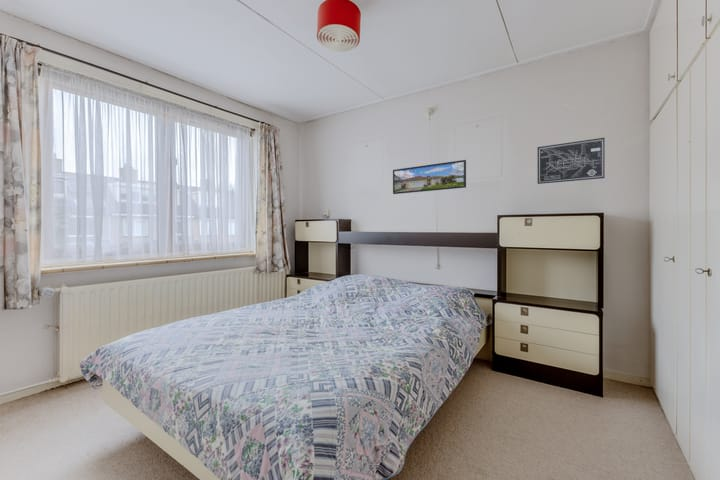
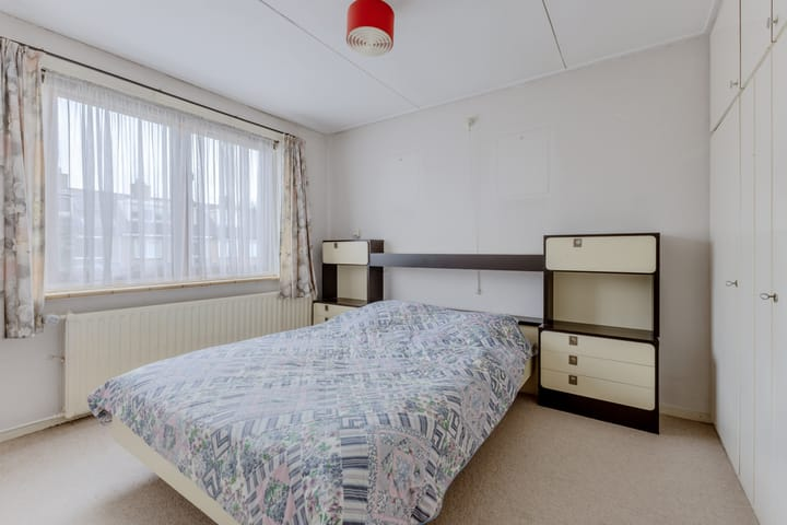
- wall art (569, 161)
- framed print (427, 178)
